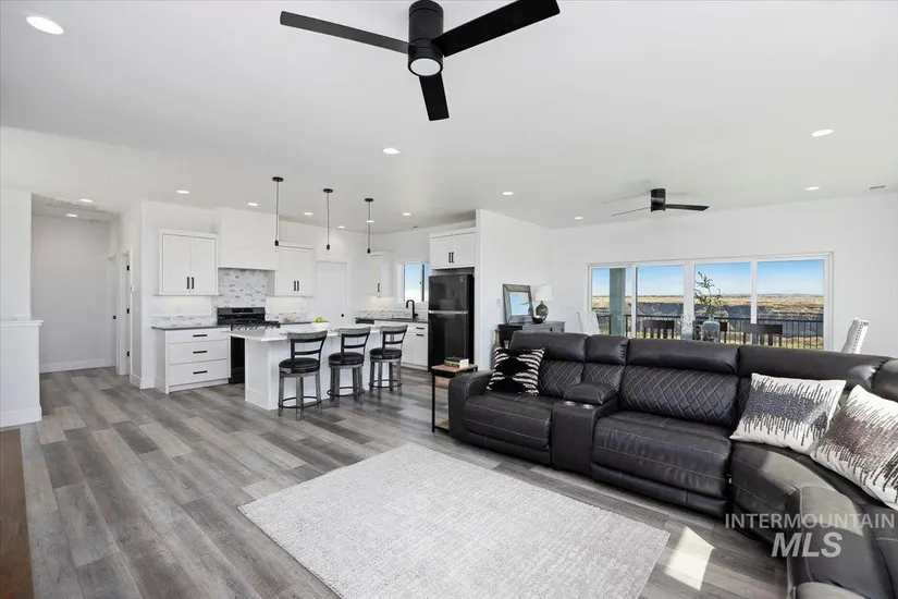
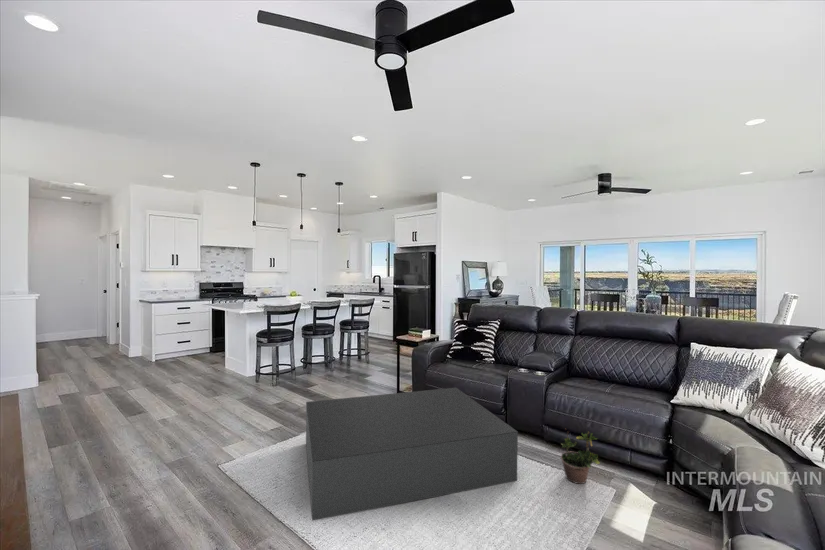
+ coffee table (401, 437)
+ potted plant (576, 453)
